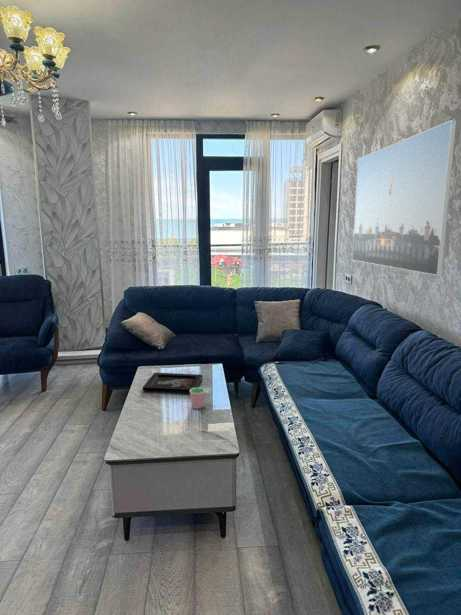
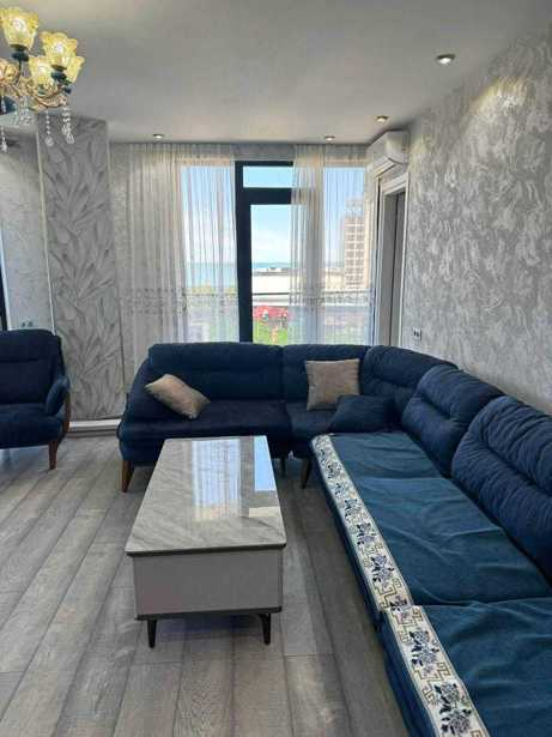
- cup (200, 398)
- decorative tray (173, 382)
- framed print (392, 206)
